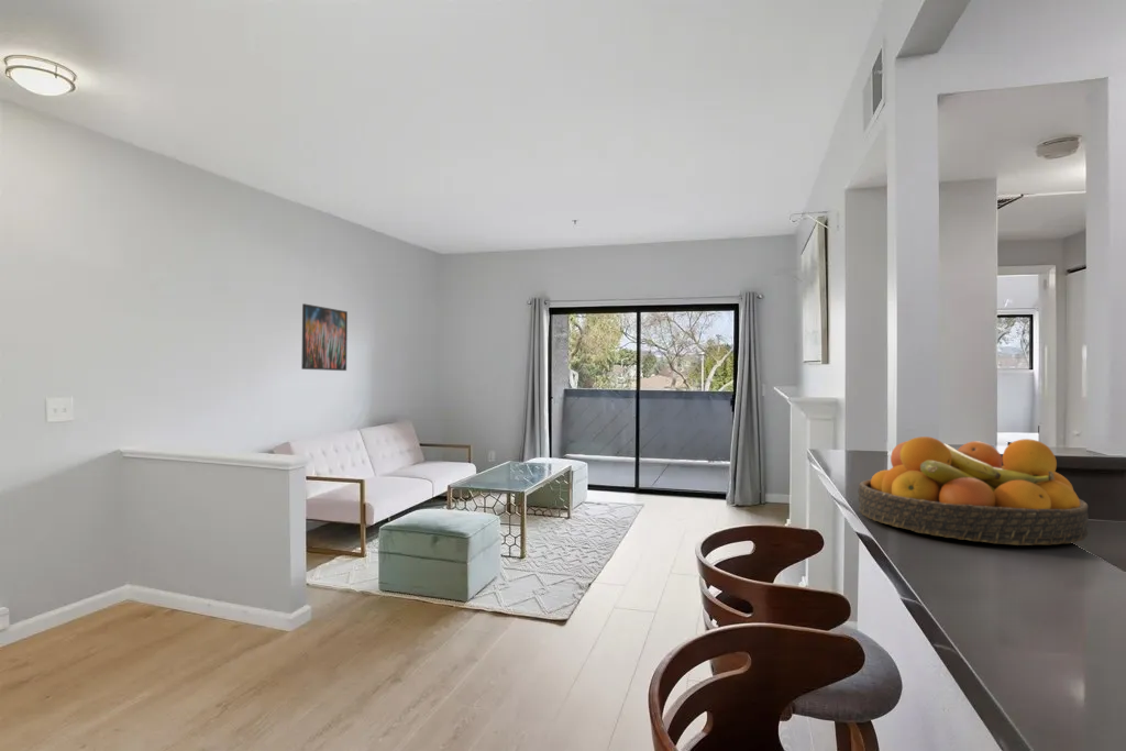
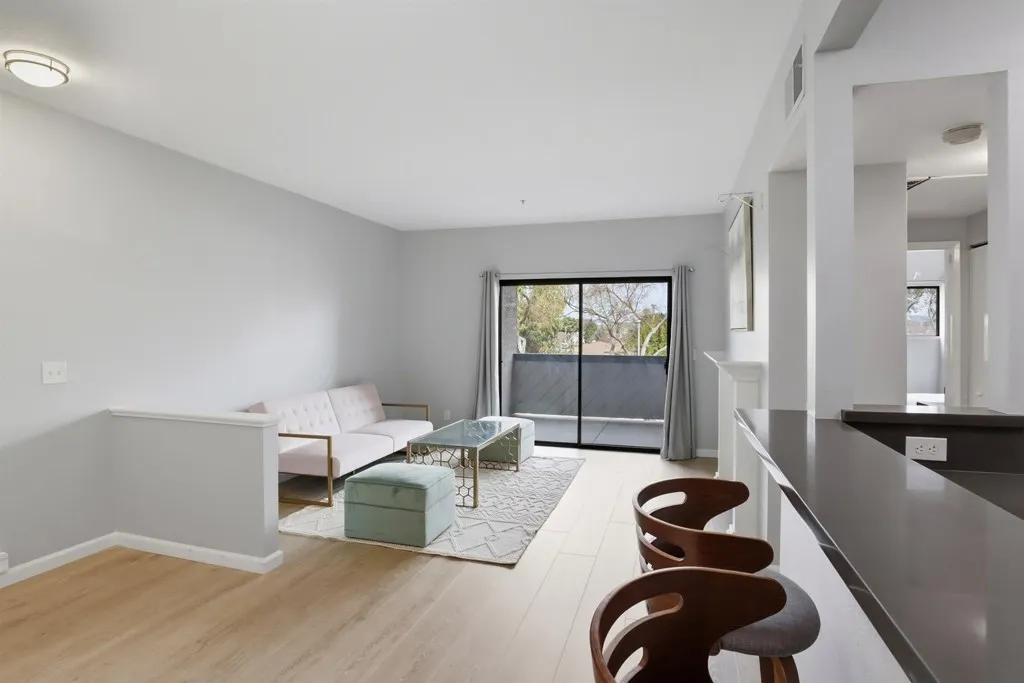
- fruit bowl (963, 478)
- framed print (325, 339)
